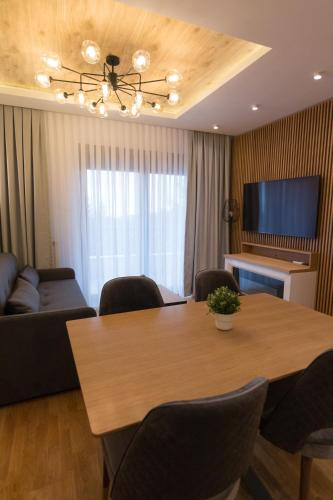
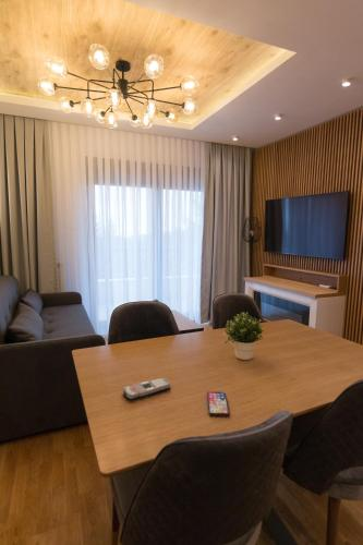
+ smartphone (217, 402)
+ remote control (147, 387)
